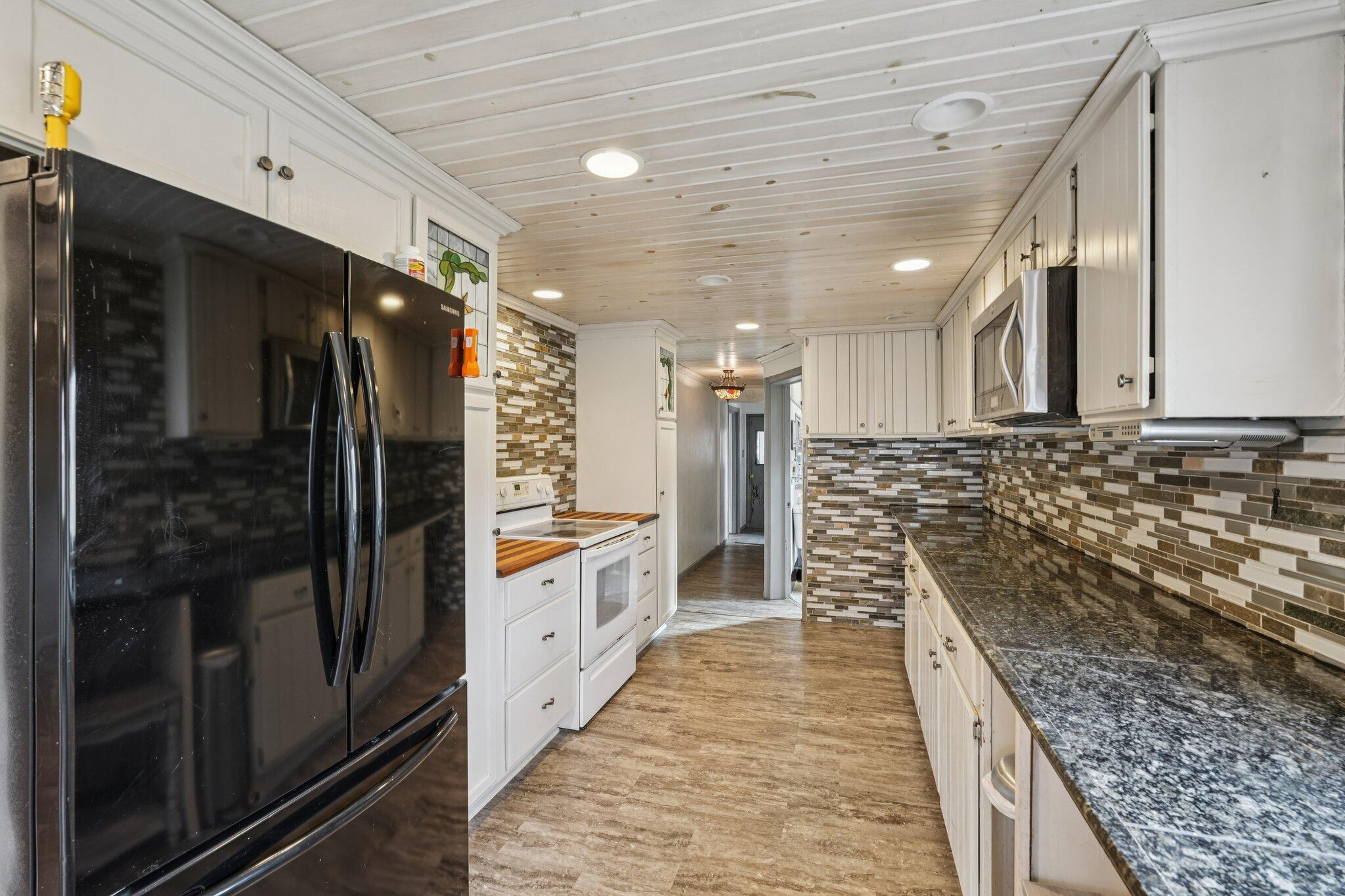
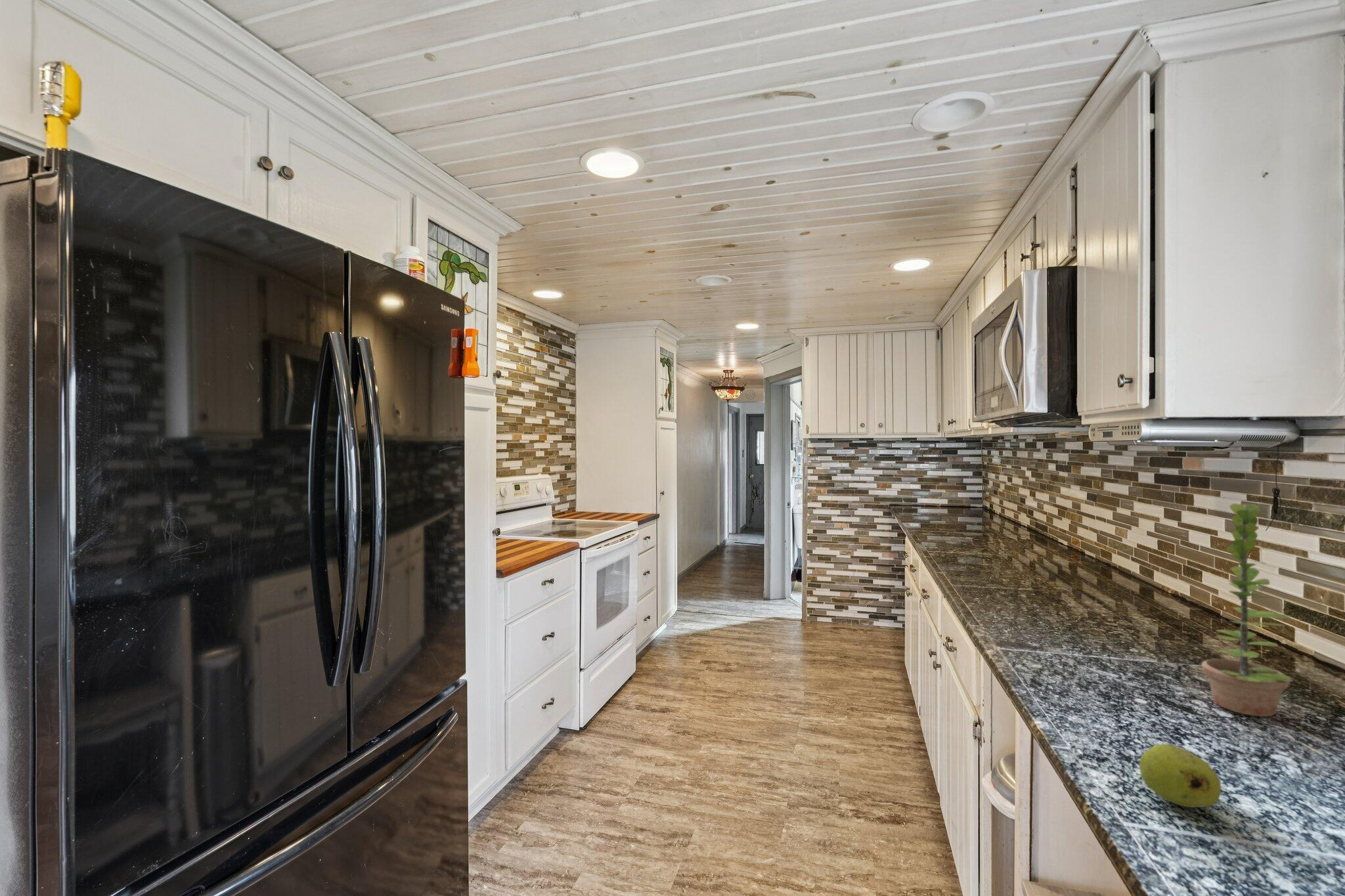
+ fruit (1180, 771)
+ plant (1245, 605)
